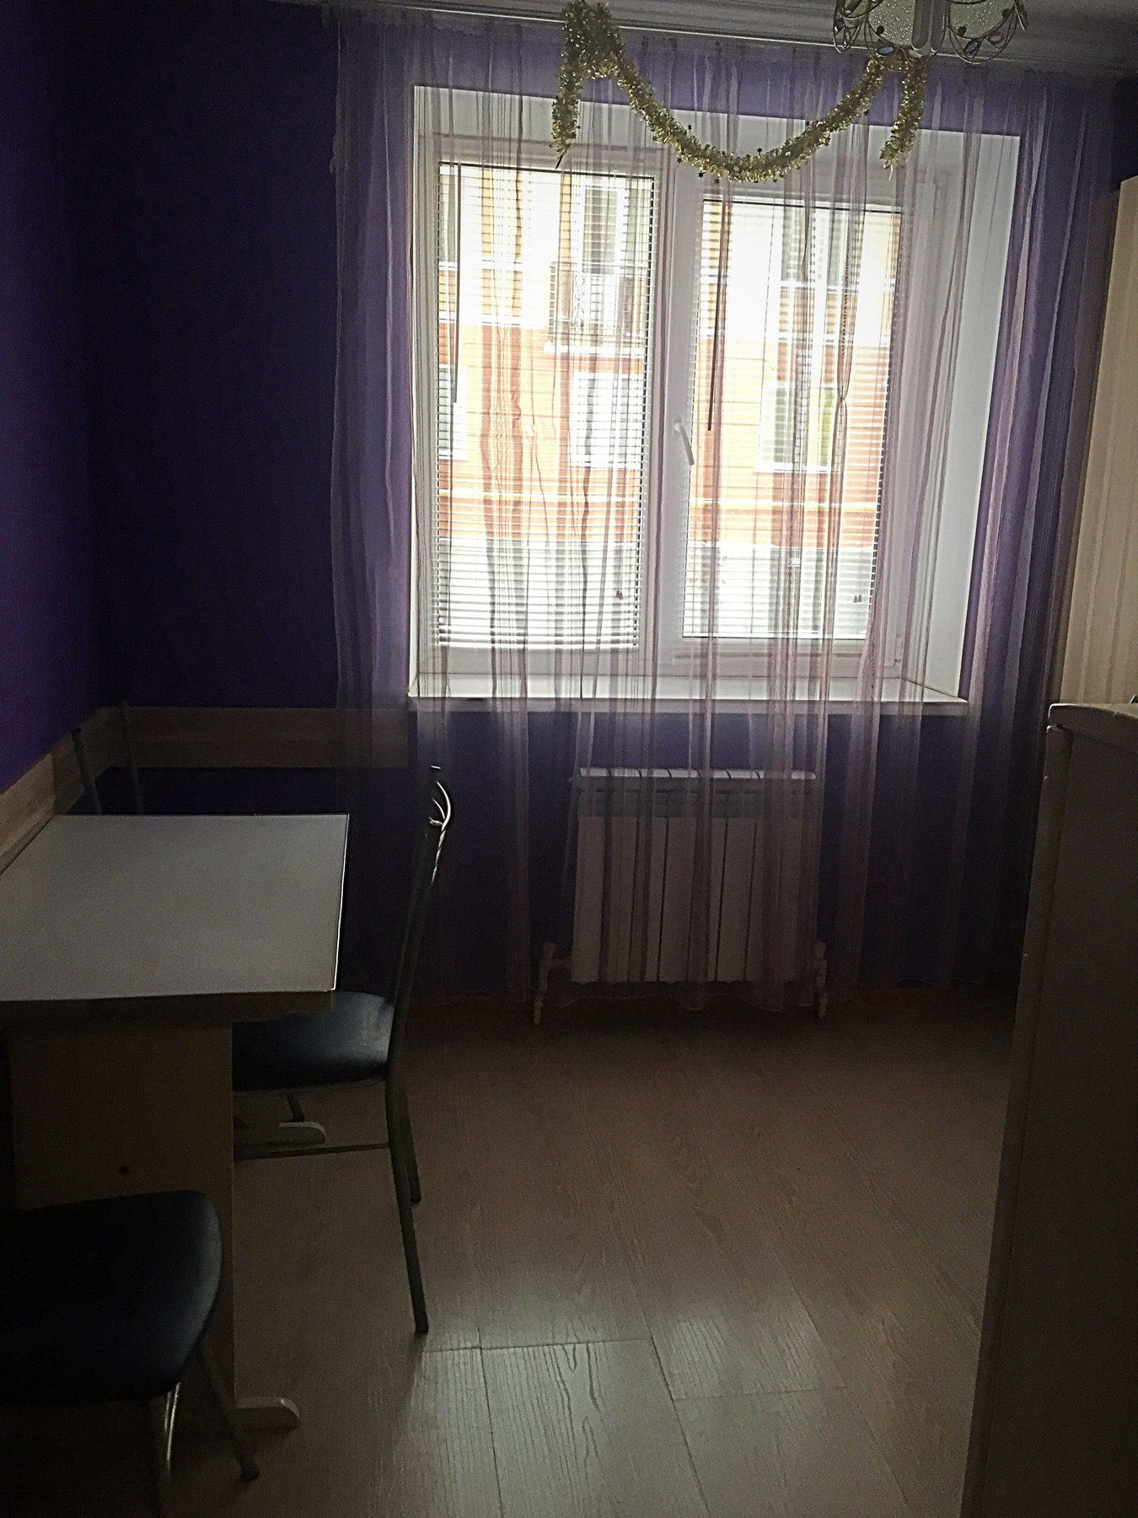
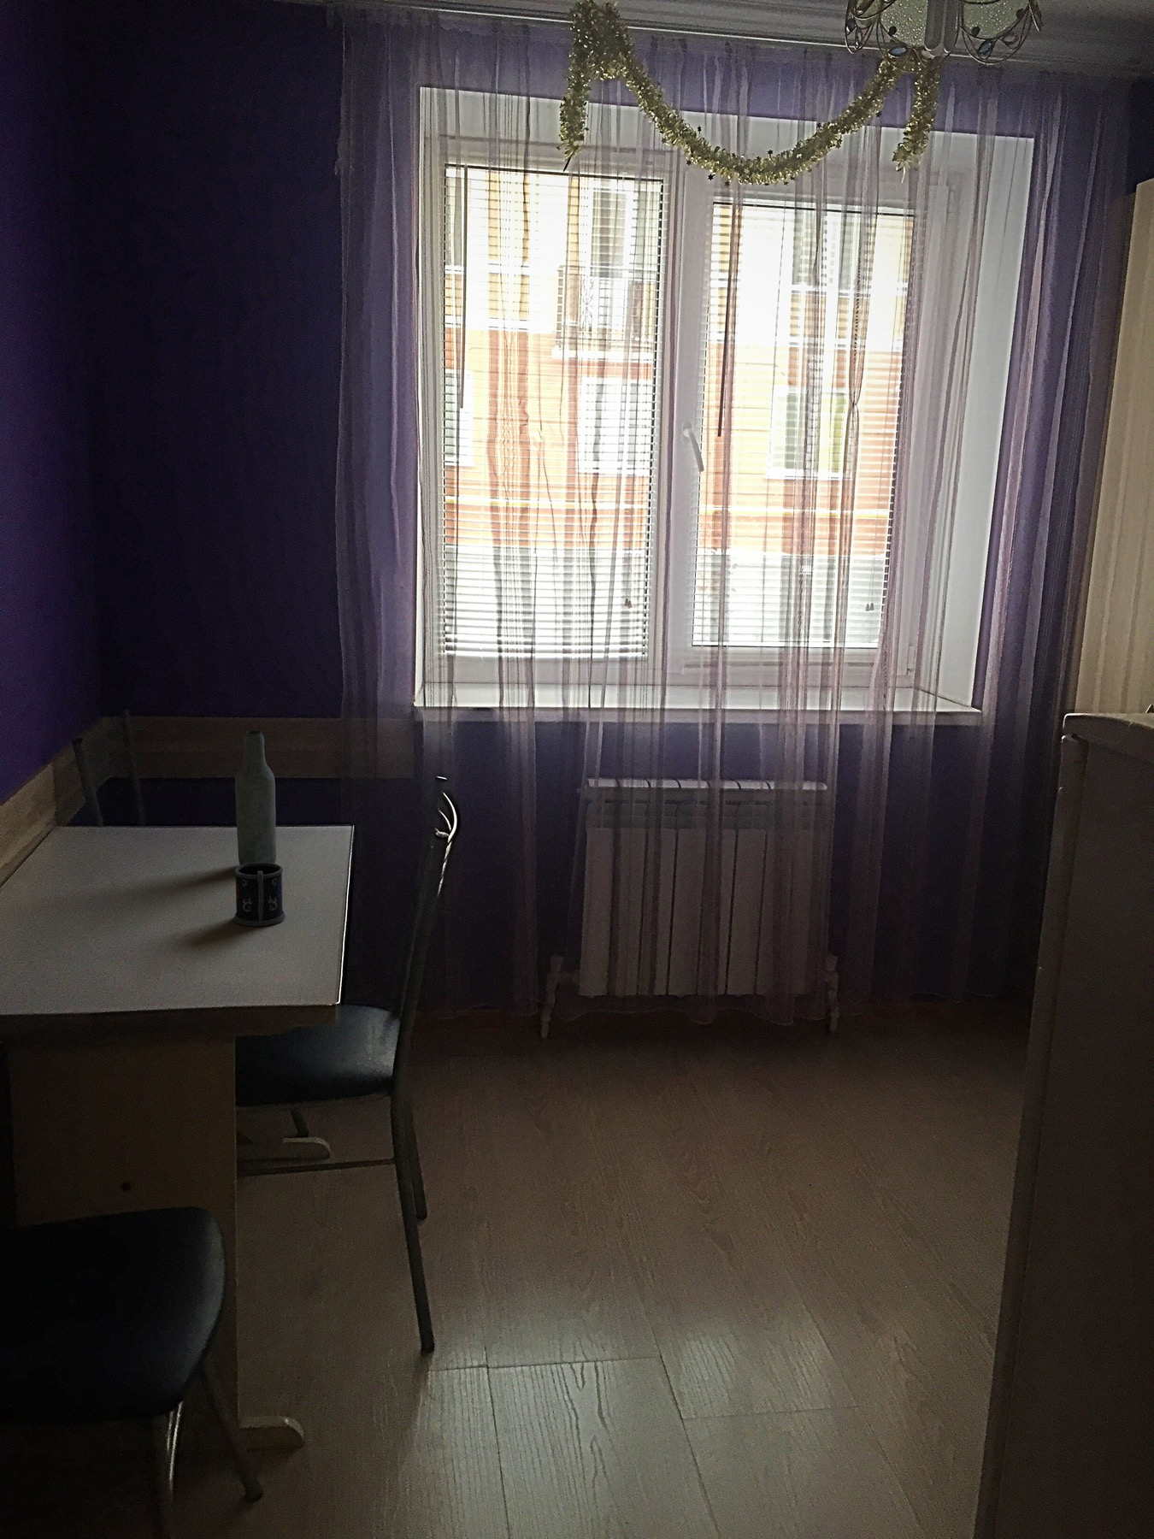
+ mug (259, 893)
+ bottle (255, 799)
